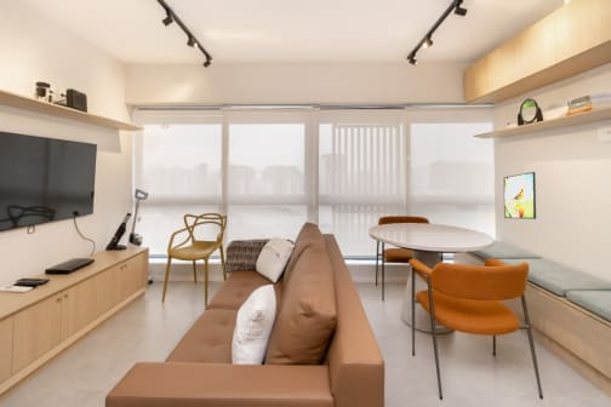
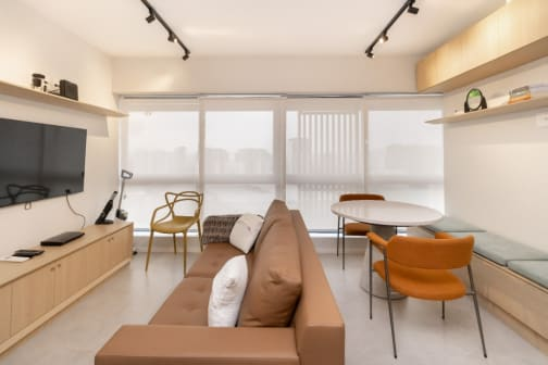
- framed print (518, 196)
